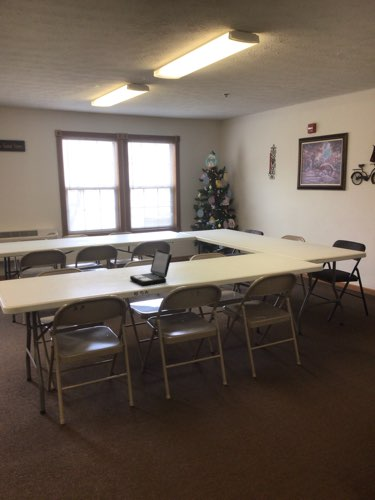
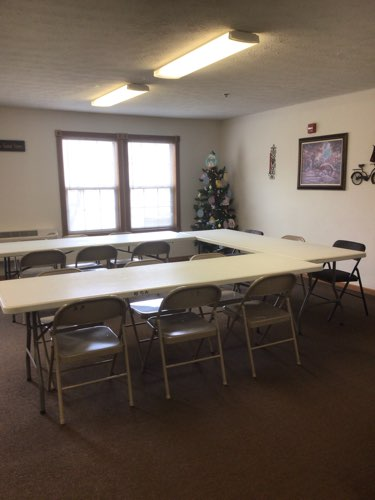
- laptop (151, 266)
